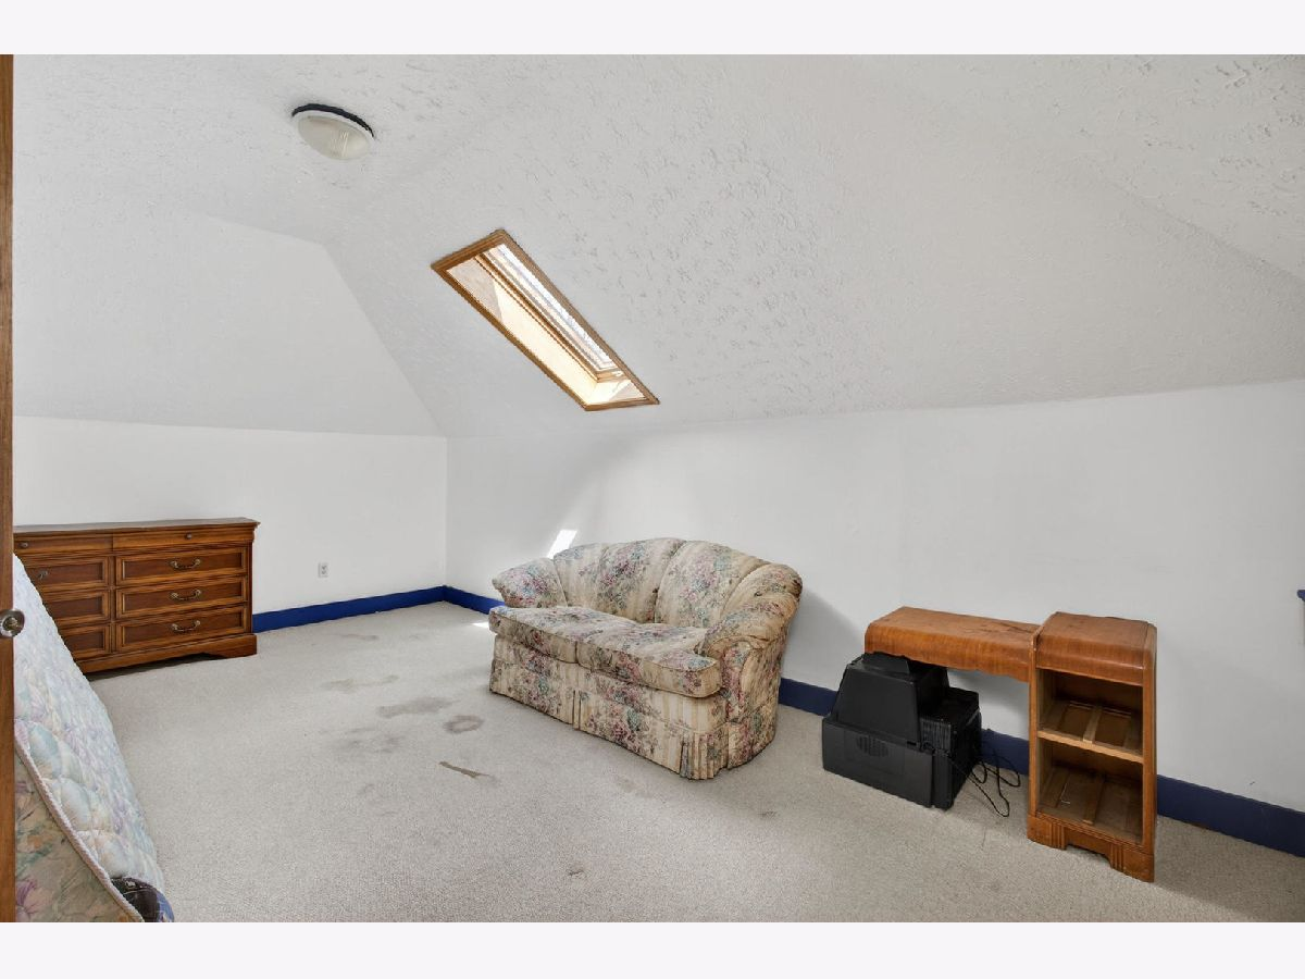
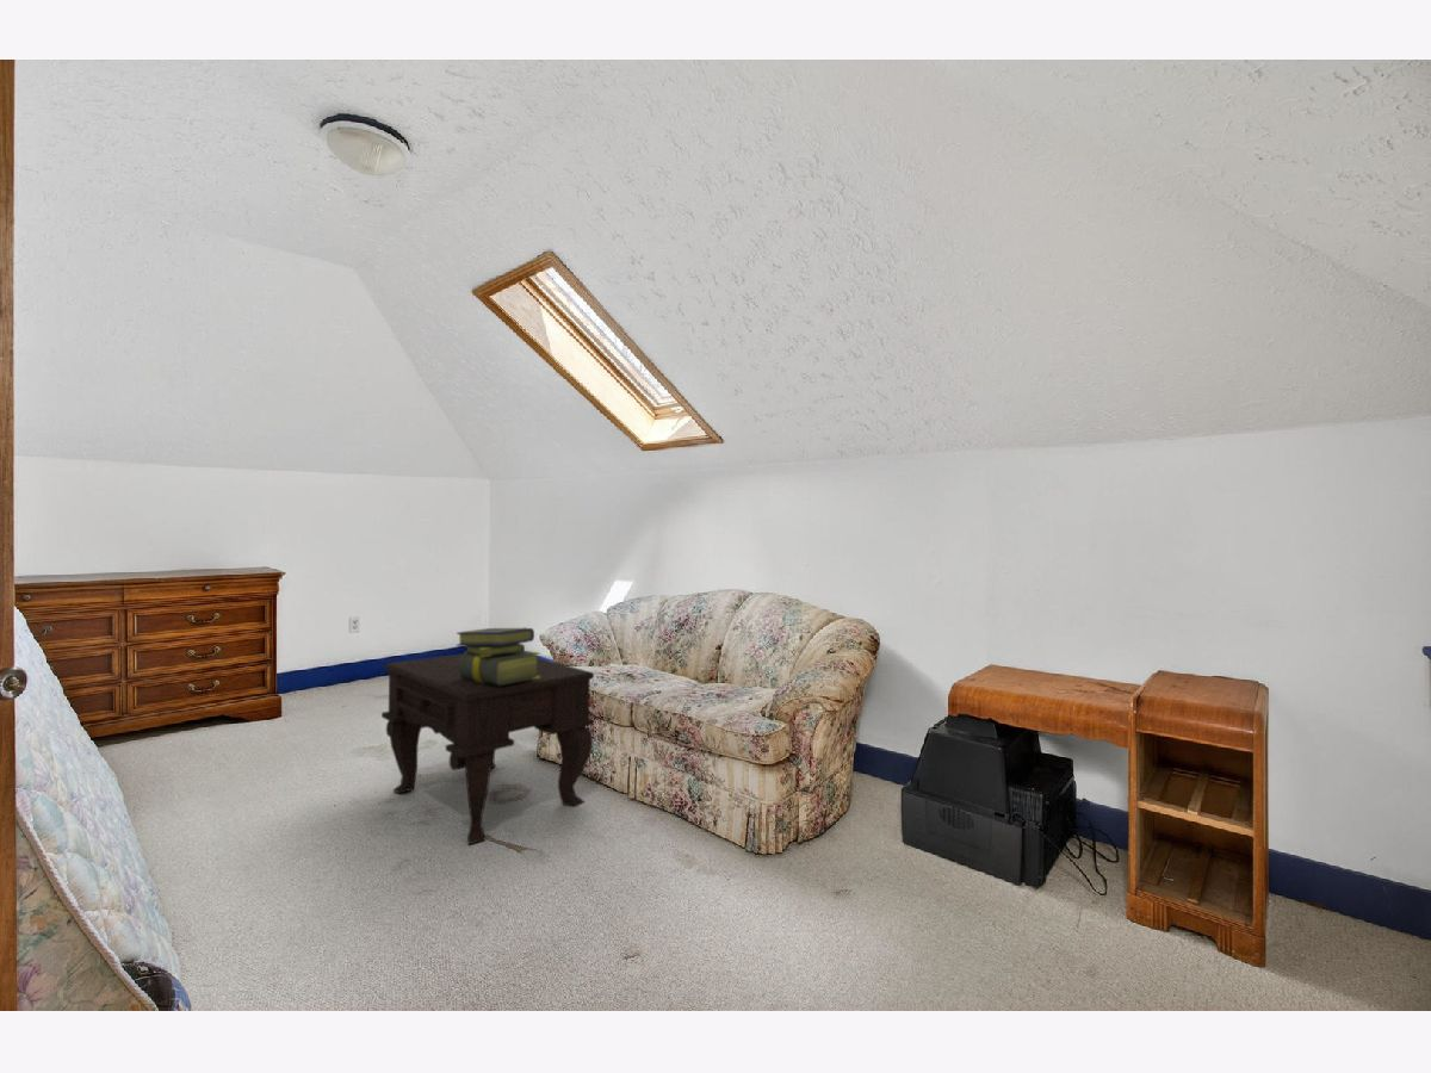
+ side table (484, 732)
+ stack of books (496, 656)
